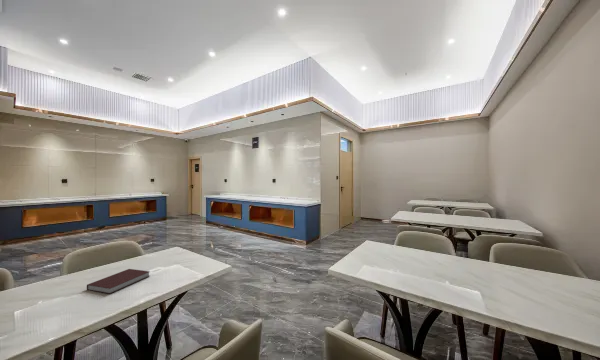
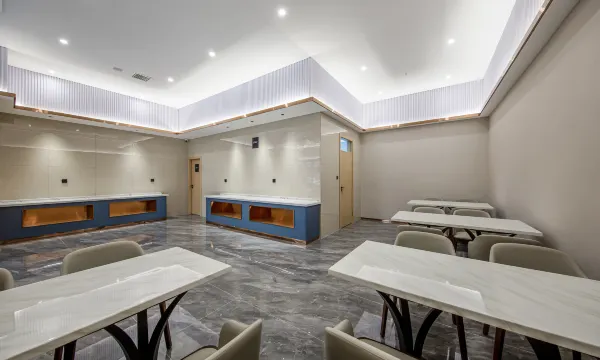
- notebook (120, 279)
